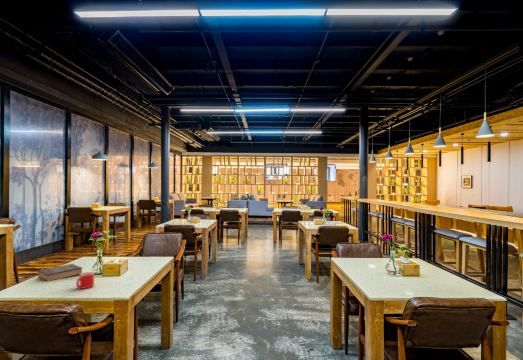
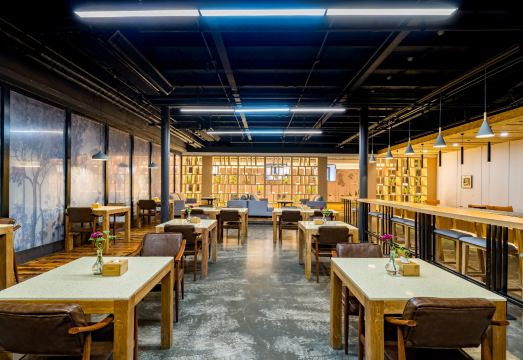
- hardback book (60, 272)
- mug (84, 281)
